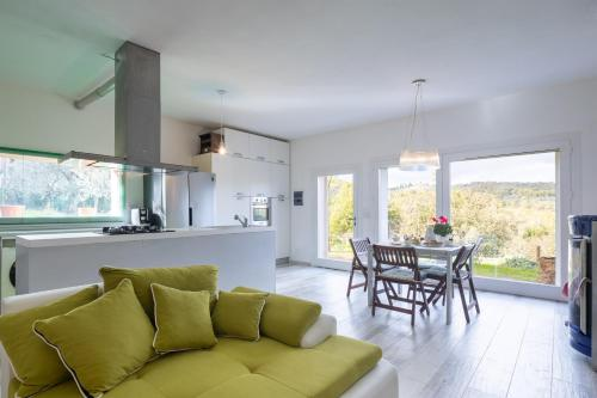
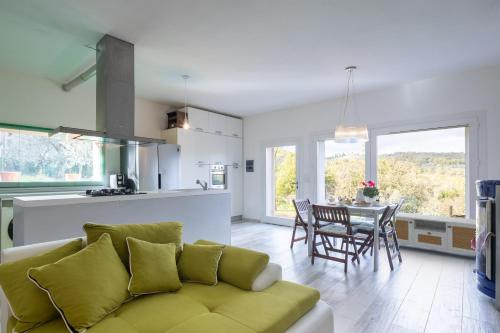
+ storage bench (431, 234)
